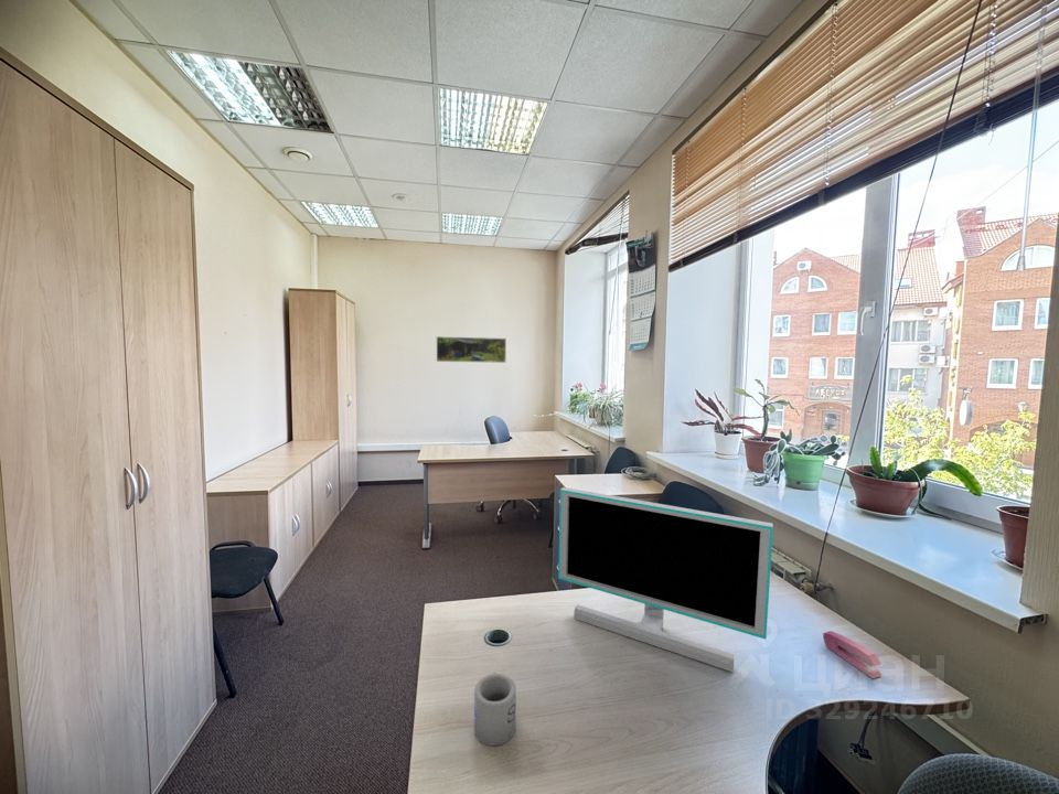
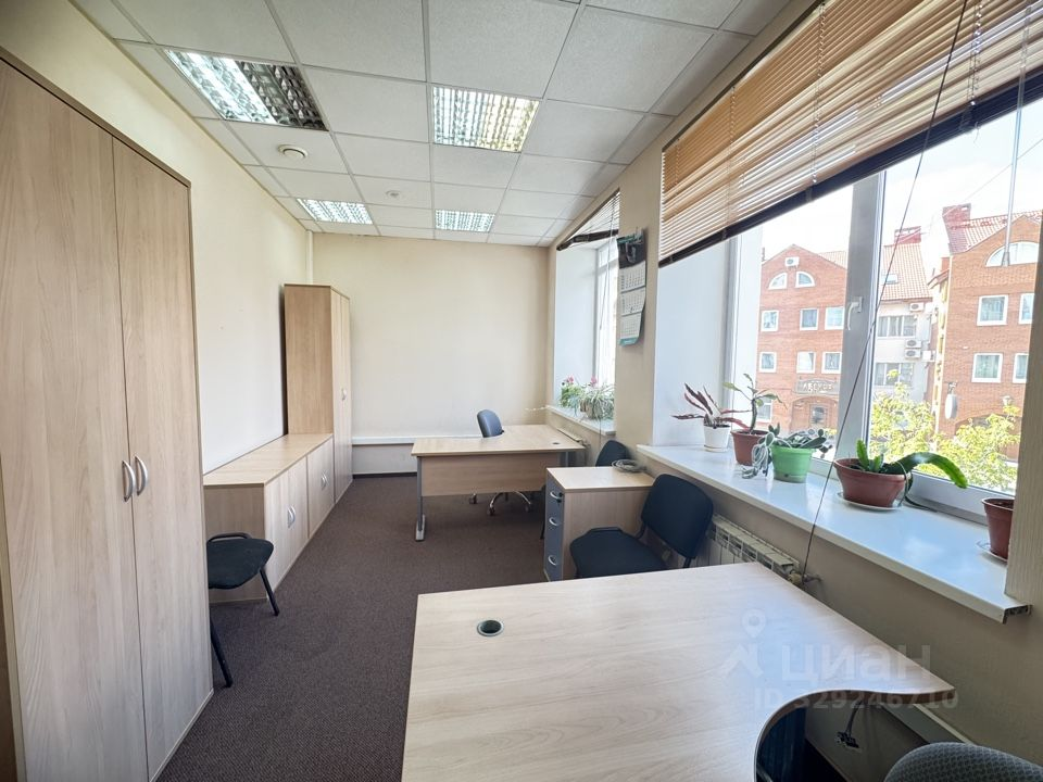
- mug (494, 699)
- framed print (471, 350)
- stapler (851, 650)
- monitor (652, 569)
